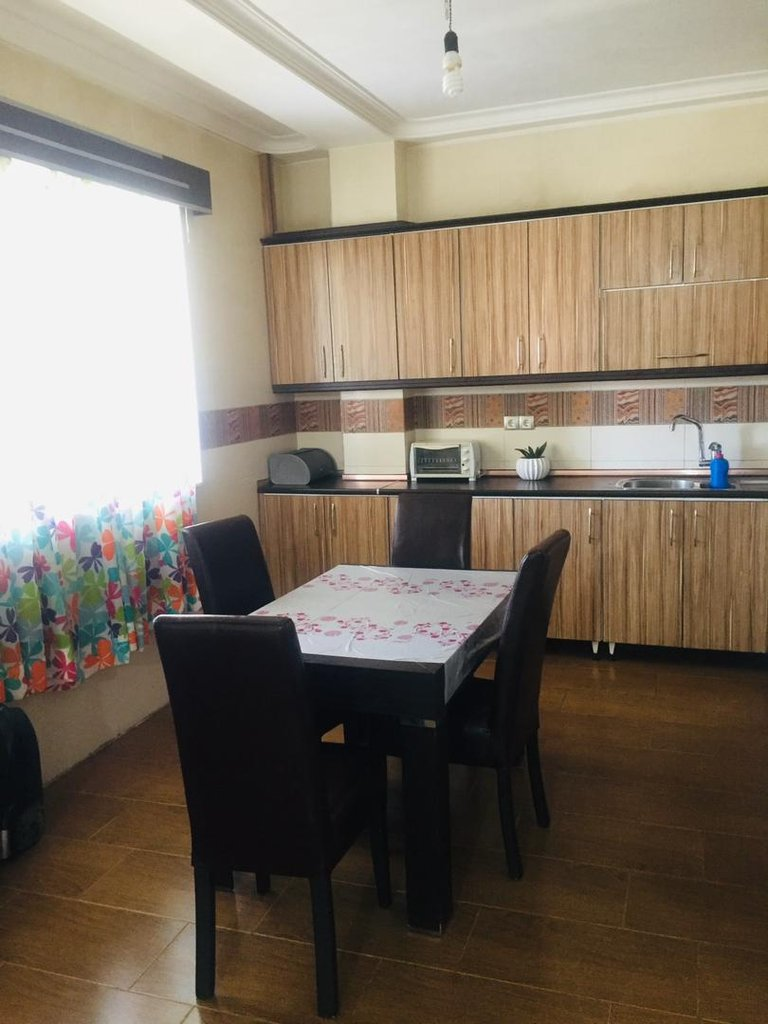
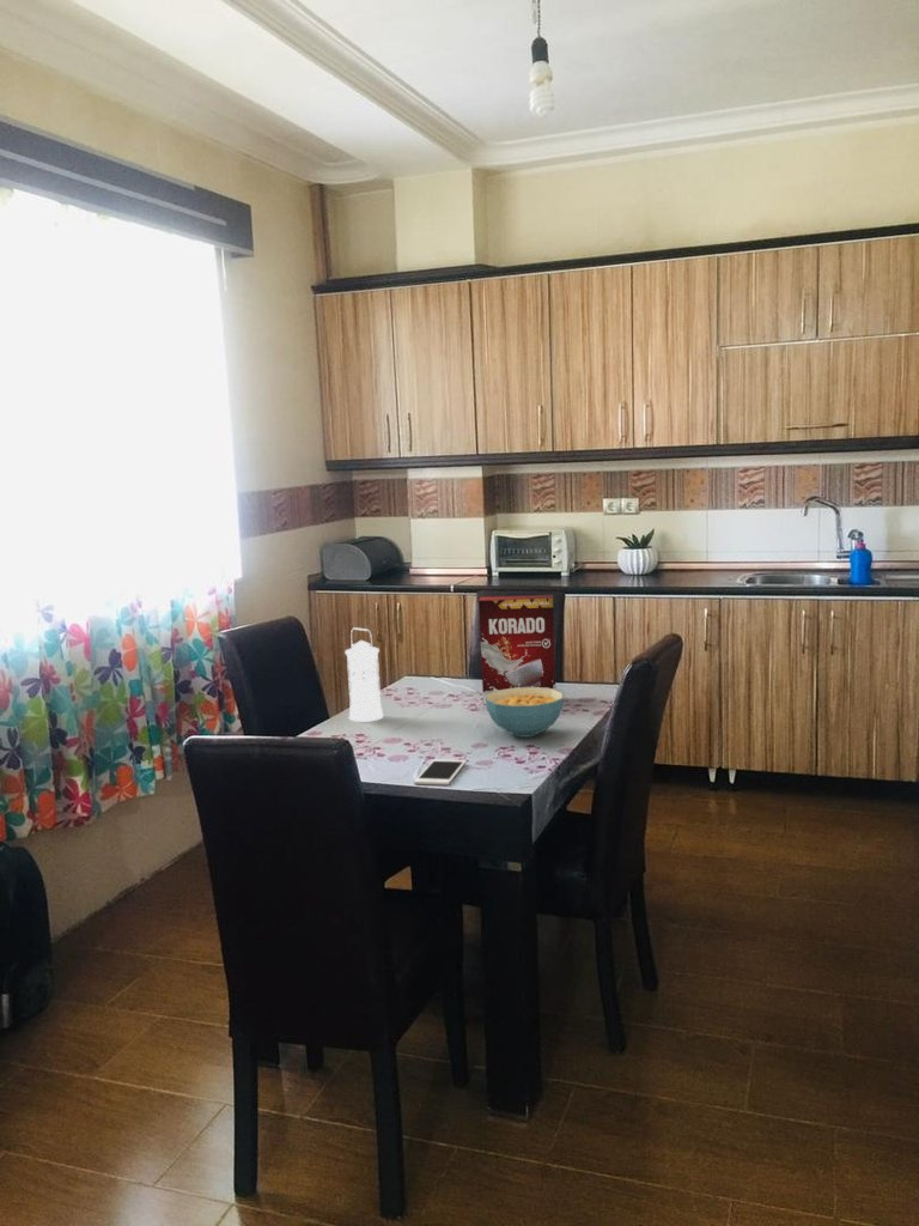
+ lantern (365, 673)
+ cereal bowl (524, 715)
+ cereal box (517, 649)
+ cell phone (440, 771)
